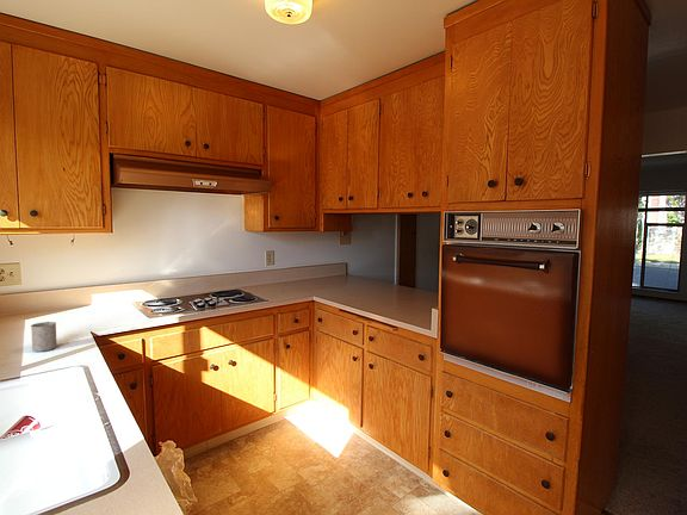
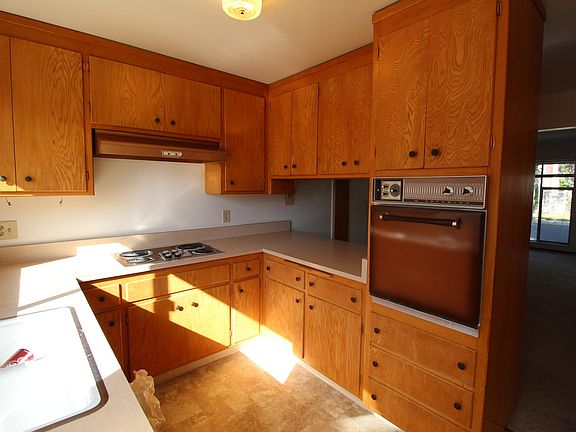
- mug (45, 335)
